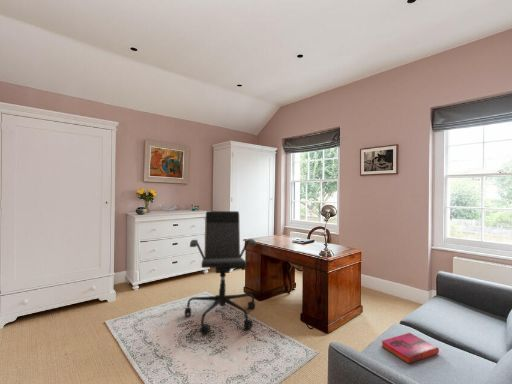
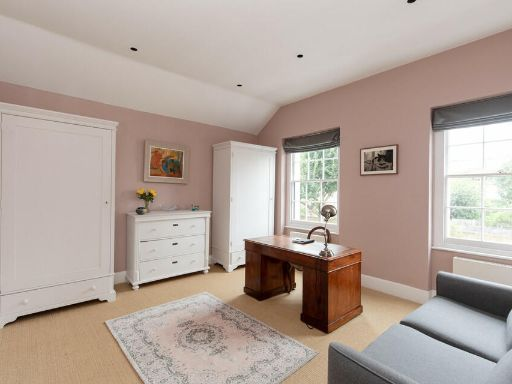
- hardback book (409, 347)
- office chair (222, 264)
